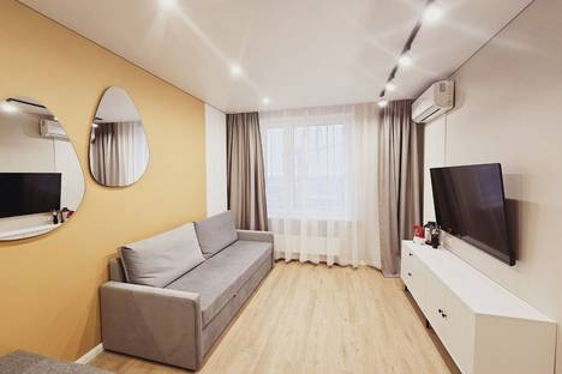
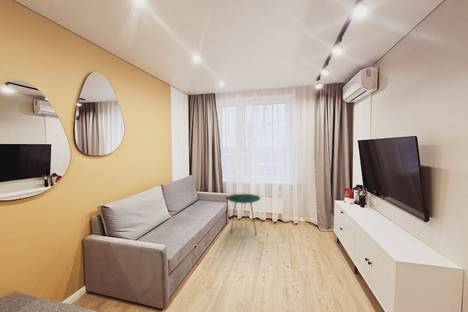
+ side table (241, 215)
